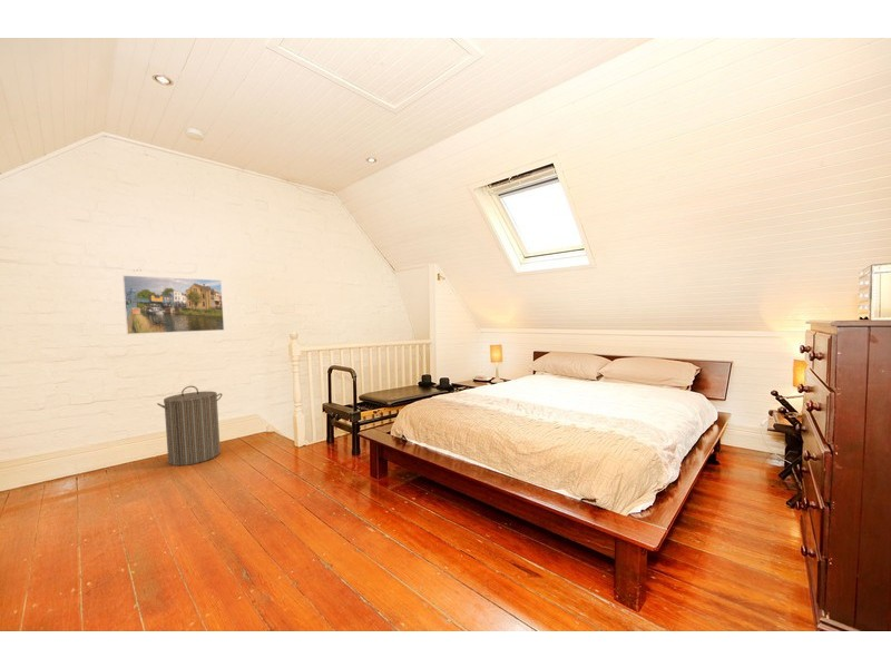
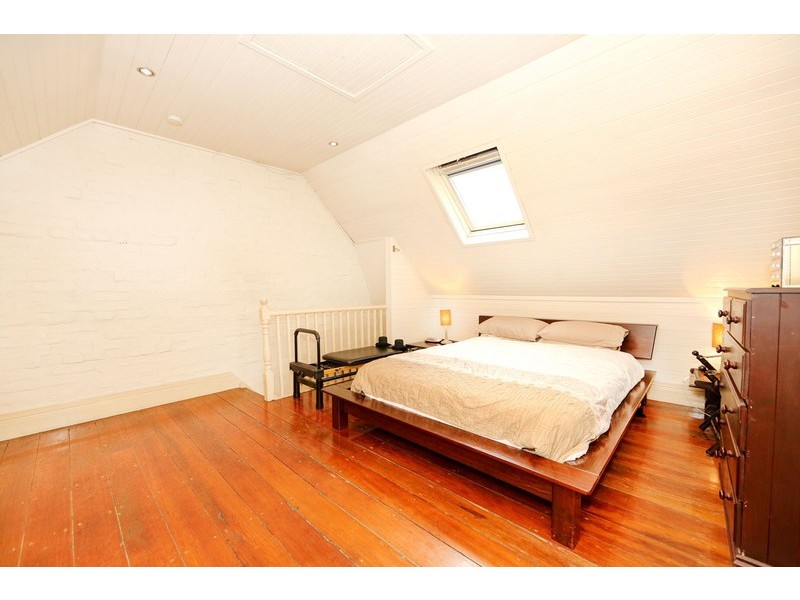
- laundry hamper (193, 421)
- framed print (177, 305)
